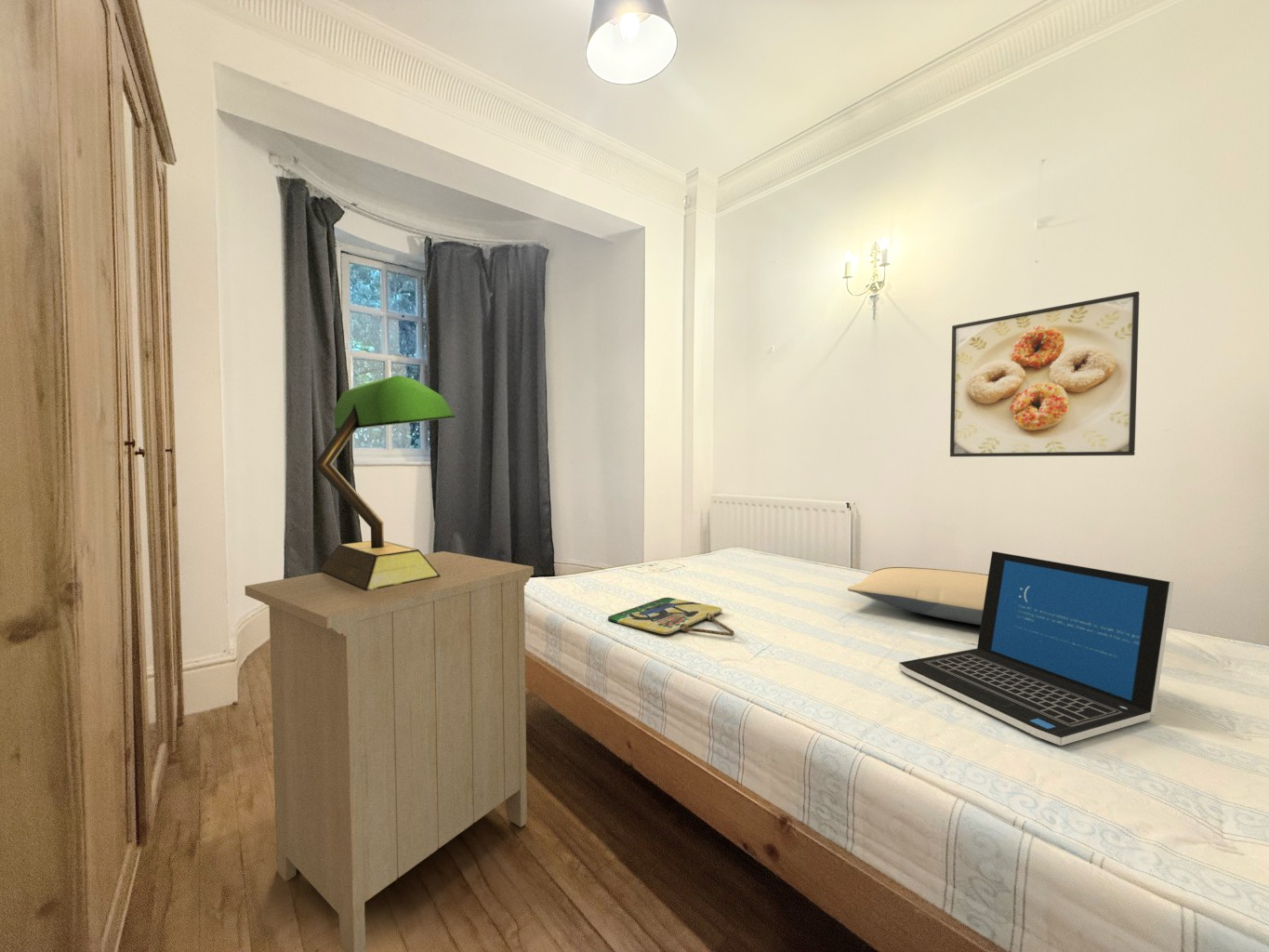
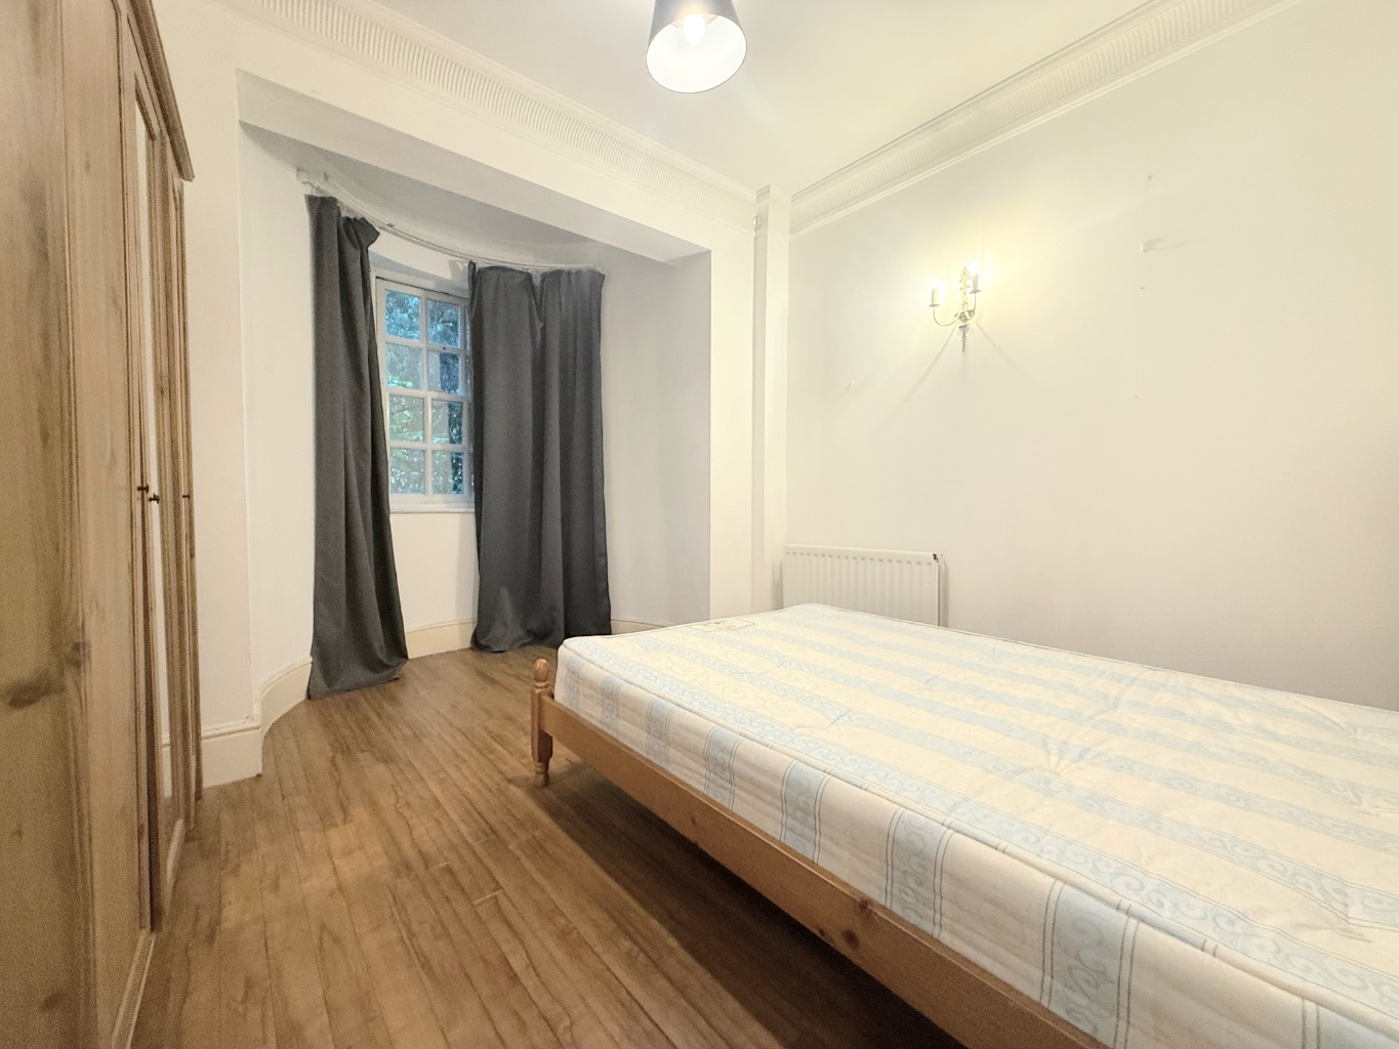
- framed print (1034, 383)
- nightstand (403, 709)
- home sign (684, 617)
- pillow (959, 596)
- table lamp (358, 494)
- laptop (1020, 630)
